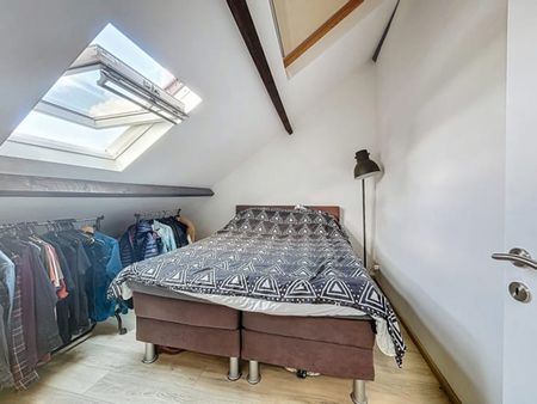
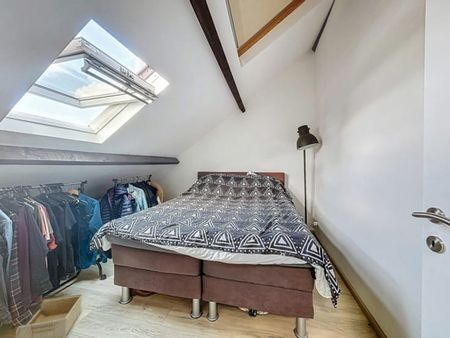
+ storage bin (52, 317)
